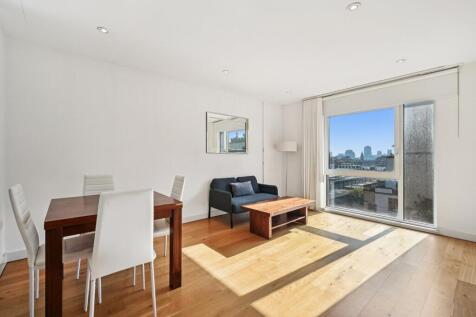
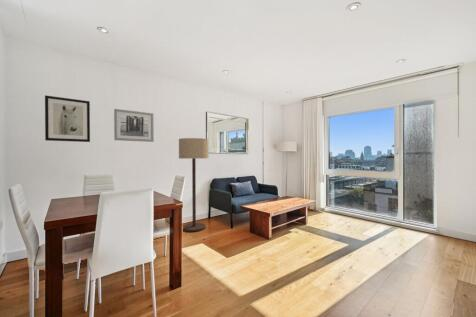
+ wall art (134, 126)
+ wall art (68, 119)
+ floor lamp (194, 183)
